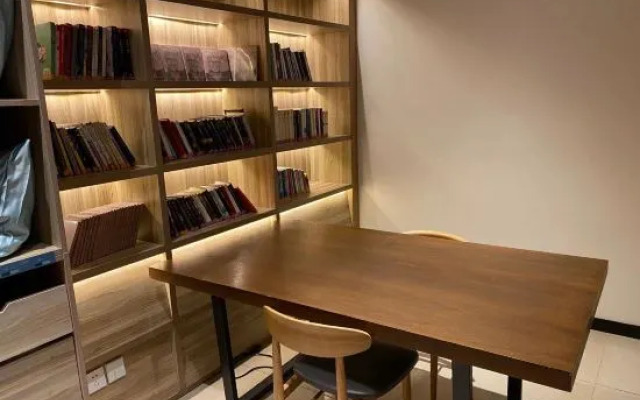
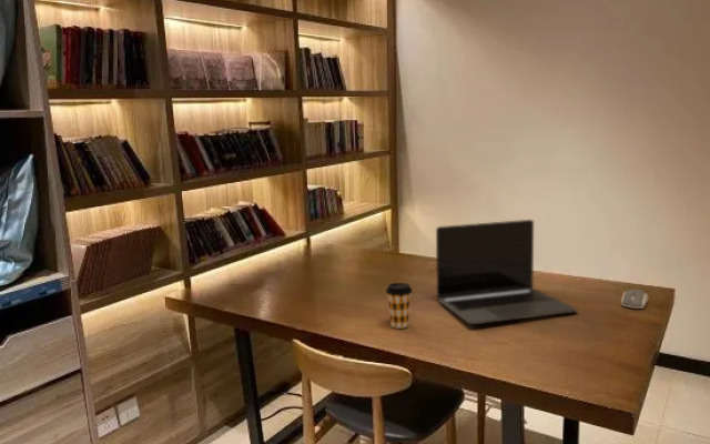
+ laptop (504, 268)
+ coffee cup (399, 305)
+ computer mouse (635, 295)
